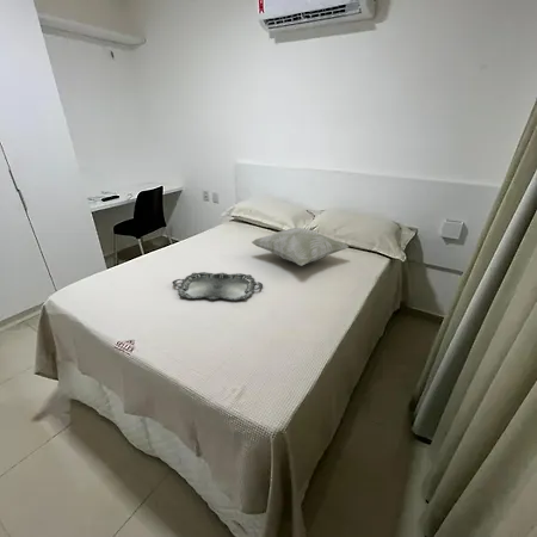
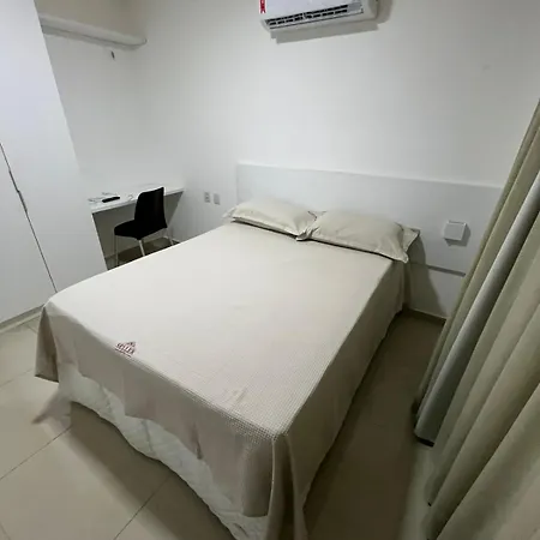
- serving tray (217, 284)
- decorative pillow (300, 243)
